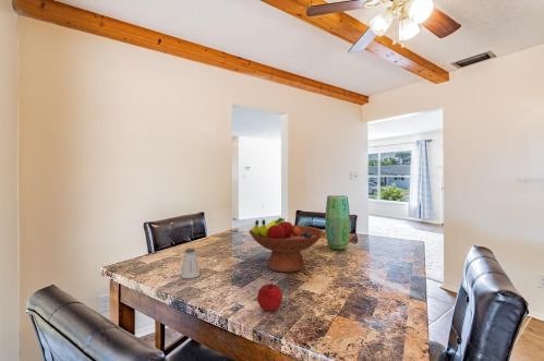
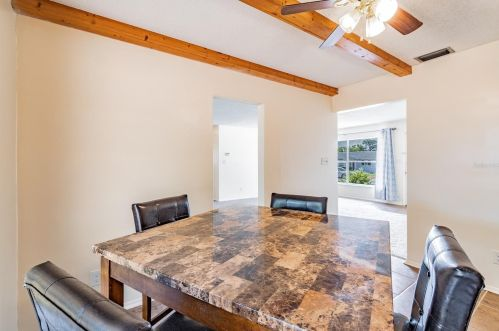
- fruit bowl (286, 241)
- vase (337, 221)
- saltshaker (190, 262)
- apple (269, 294)
